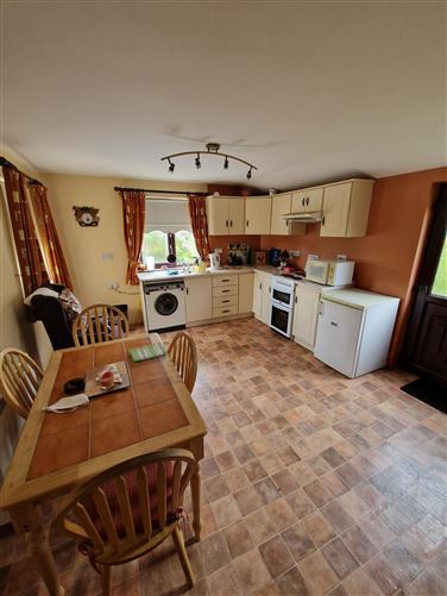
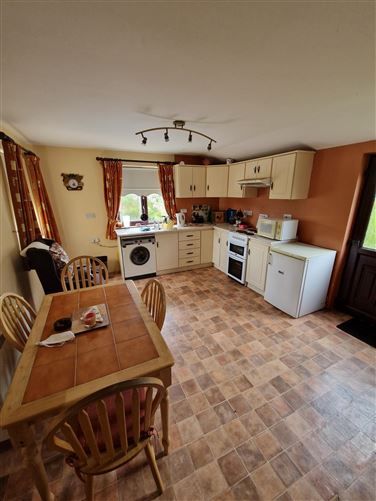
- dish towel (147, 351)
